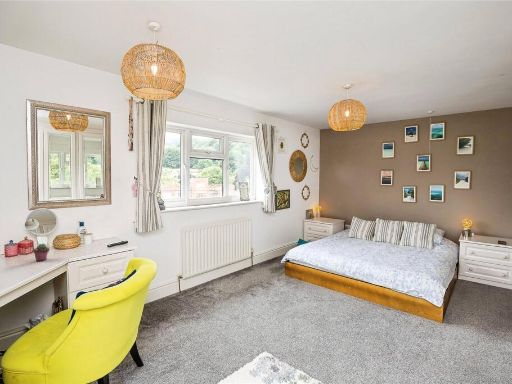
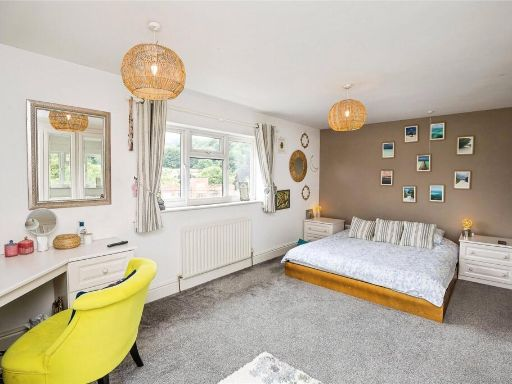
- potted succulent (41, 251)
